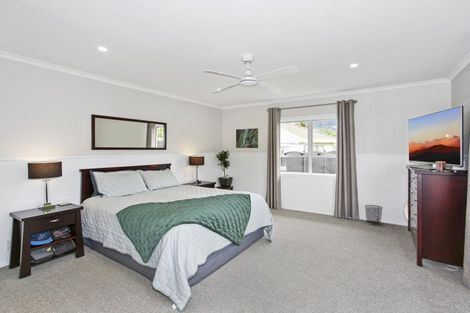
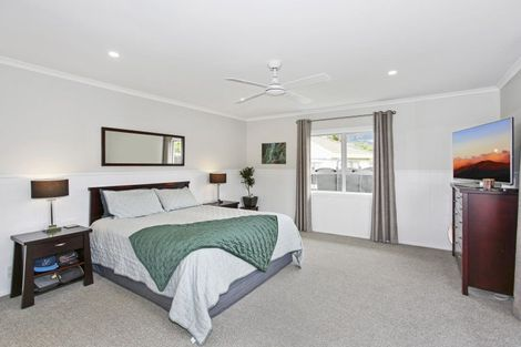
- waste bin (373, 215)
